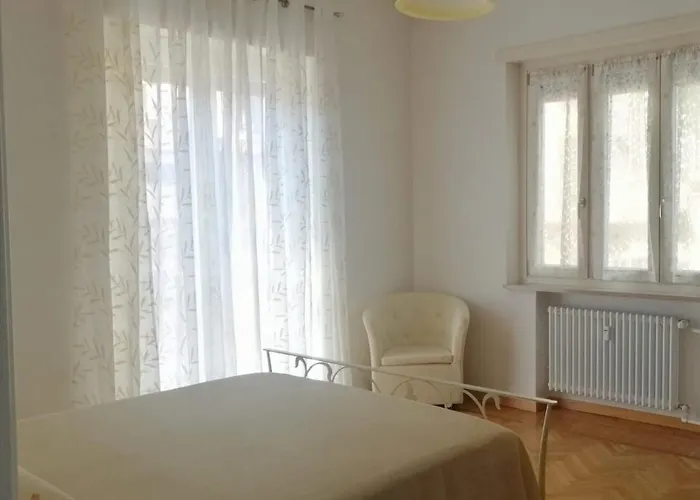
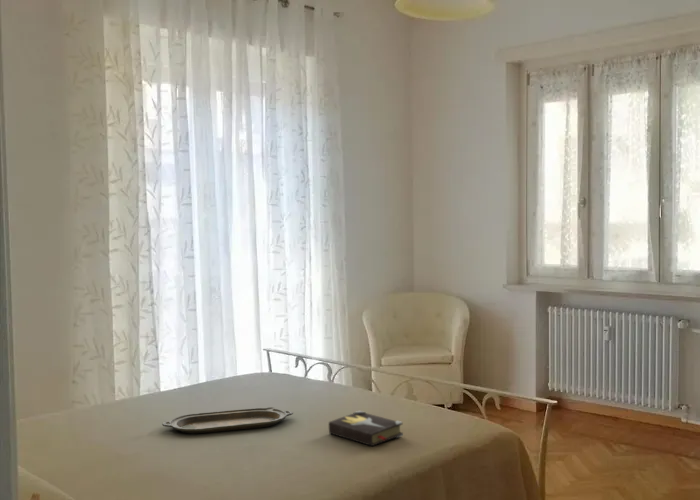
+ serving tray (229, 421)
+ hardback book (365, 427)
